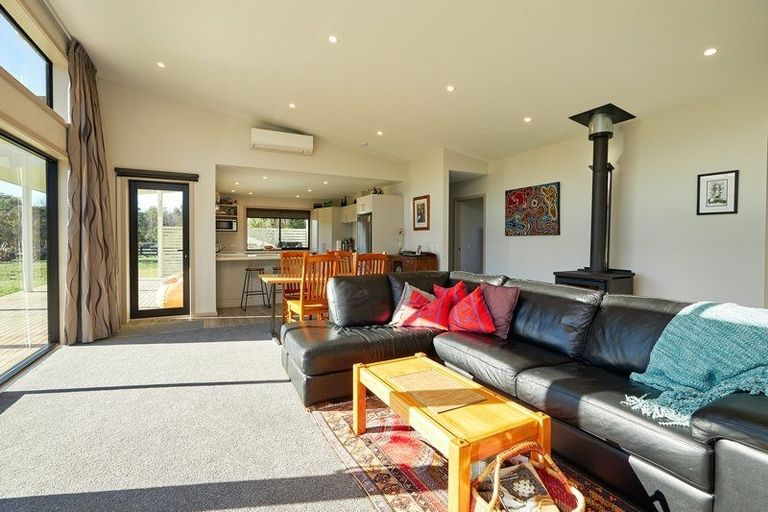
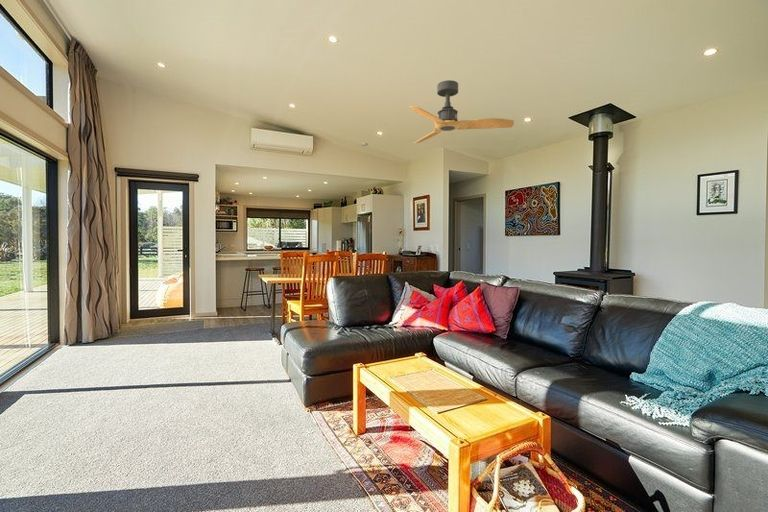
+ ceiling fan (456, 110)
